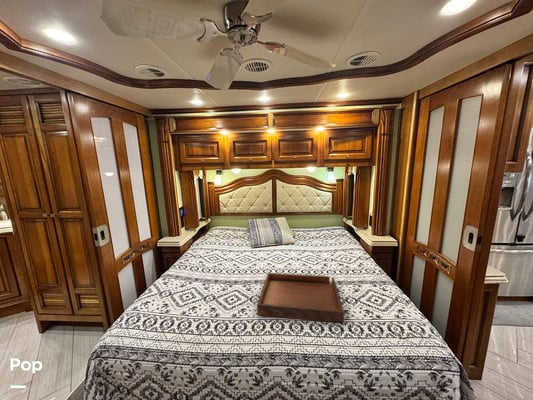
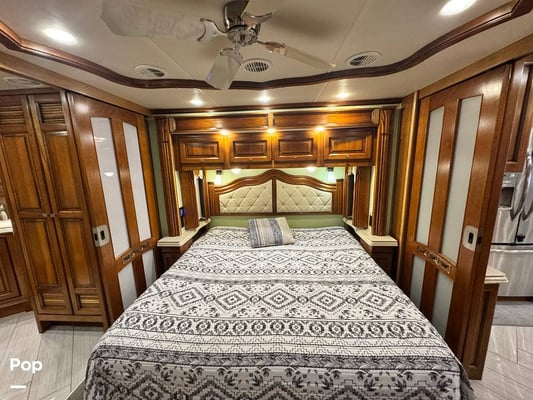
- serving tray (299, 293)
